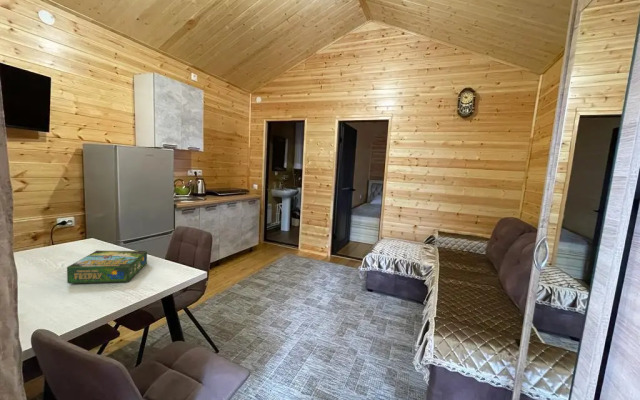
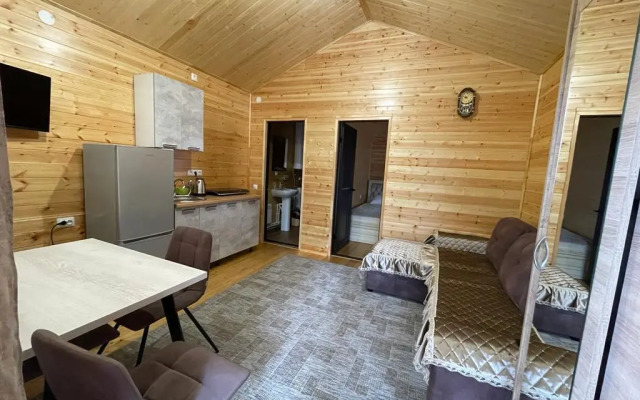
- board game (111, 265)
